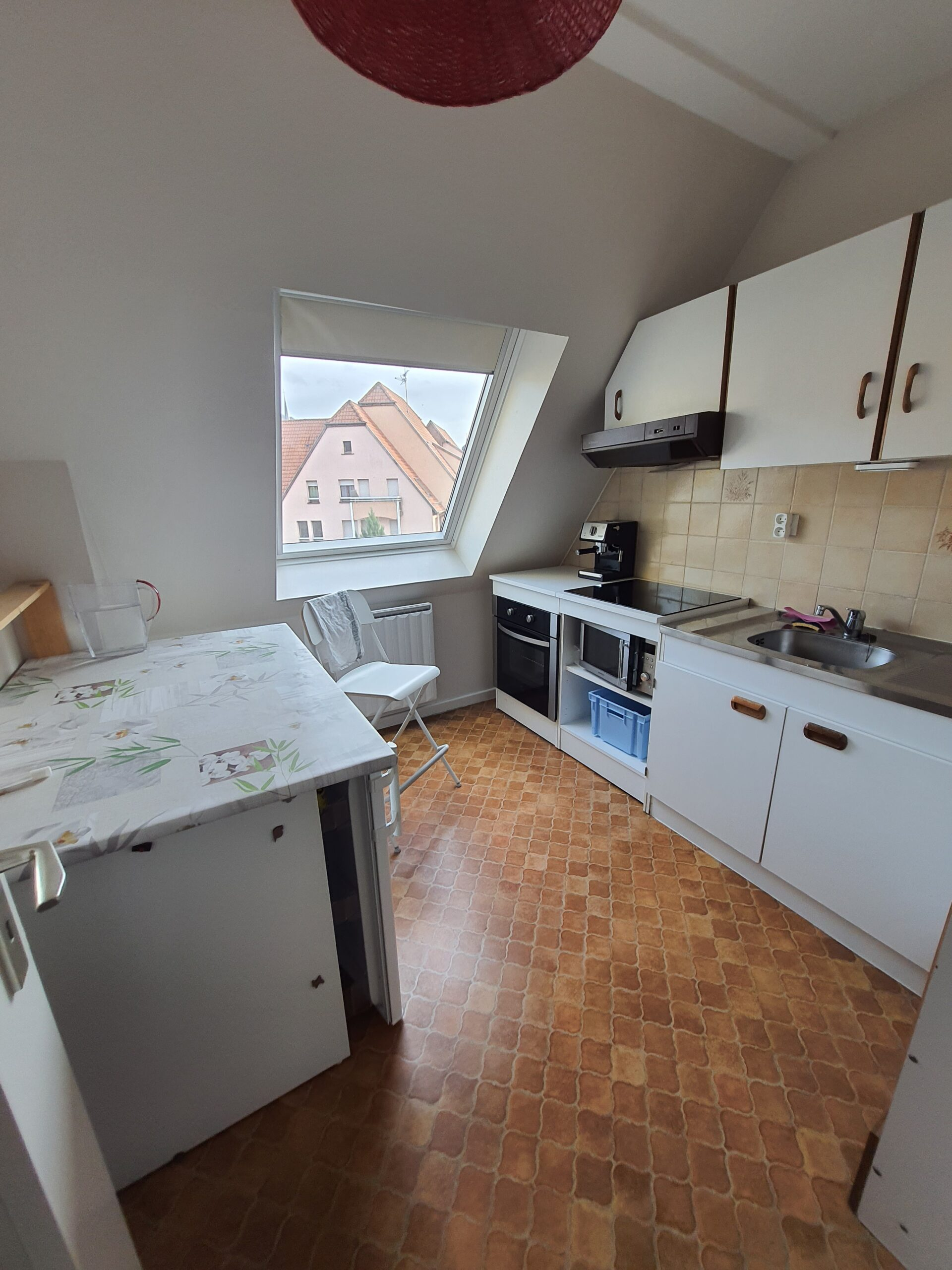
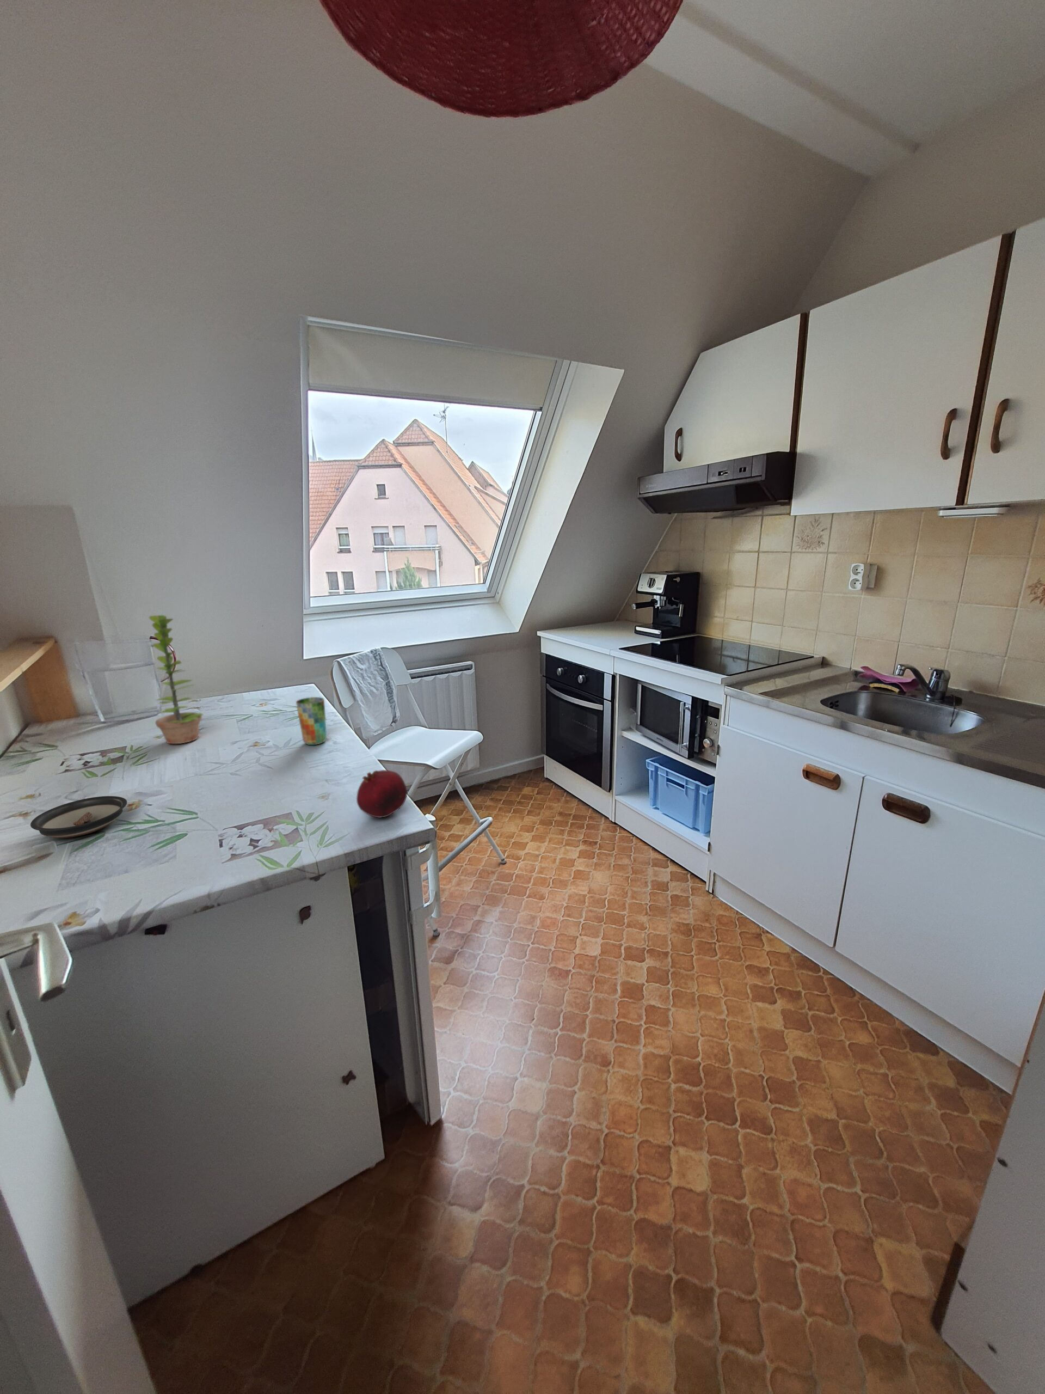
+ saucer (82, 820)
+ plant (171, 679)
+ cup (313, 721)
+ fruit (381, 791)
